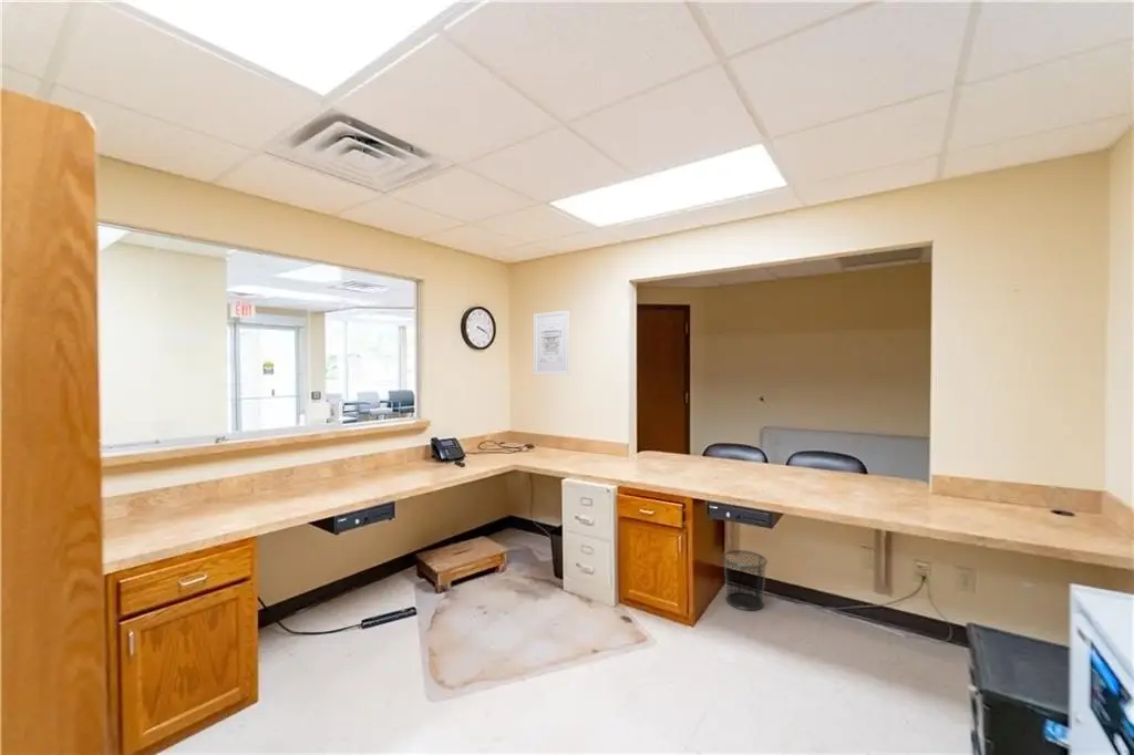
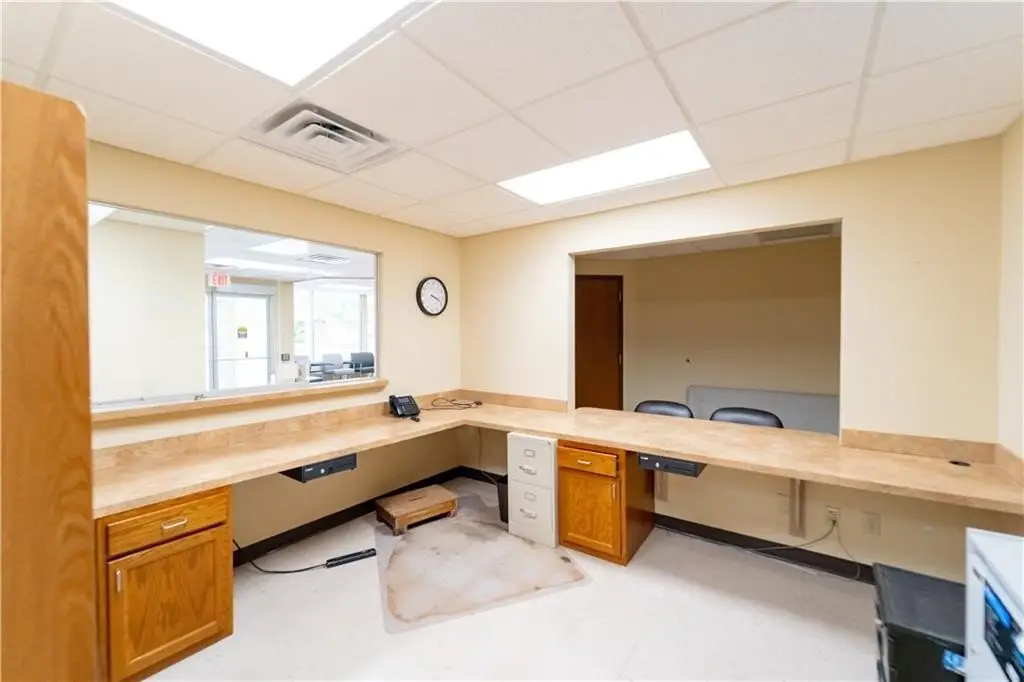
- waste bin (744, 579)
- wall art (550, 343)
